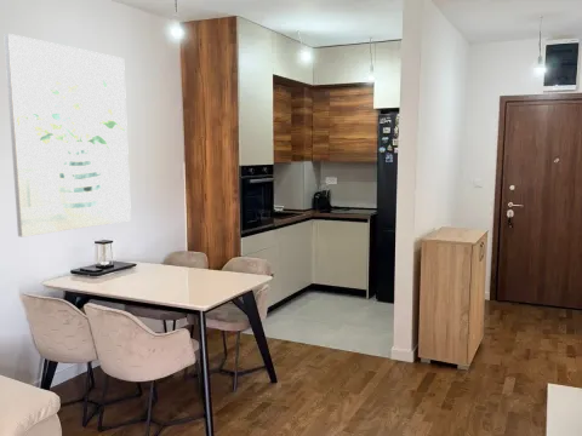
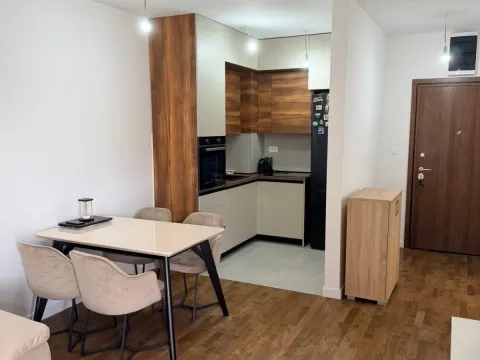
- wall art (75, 139)
